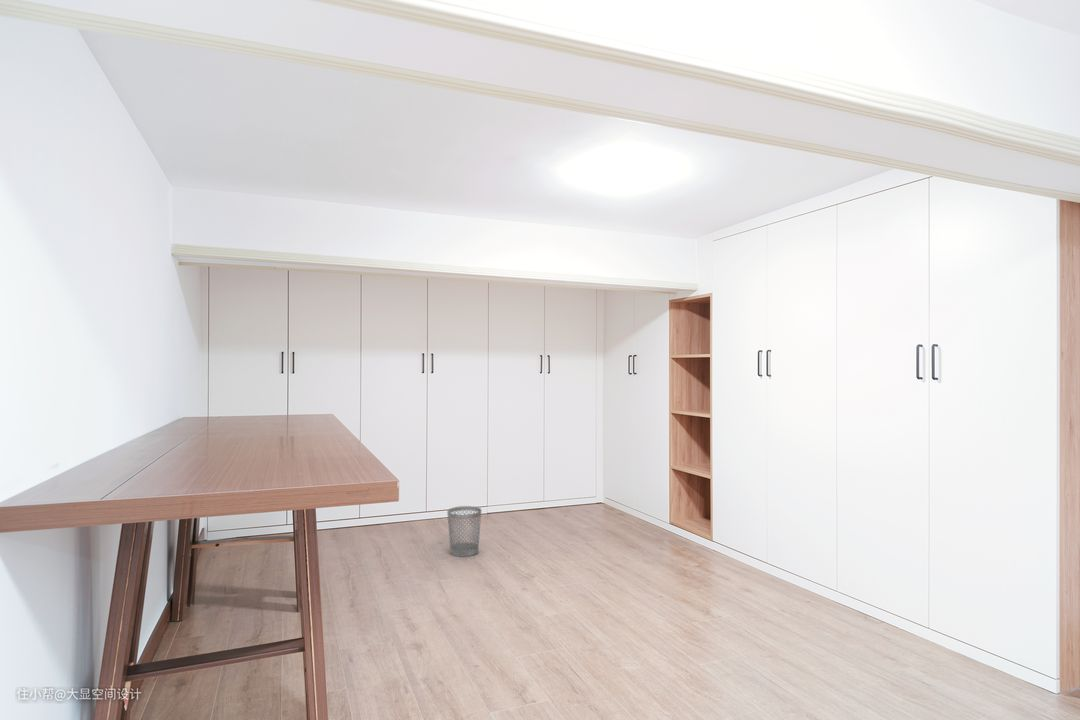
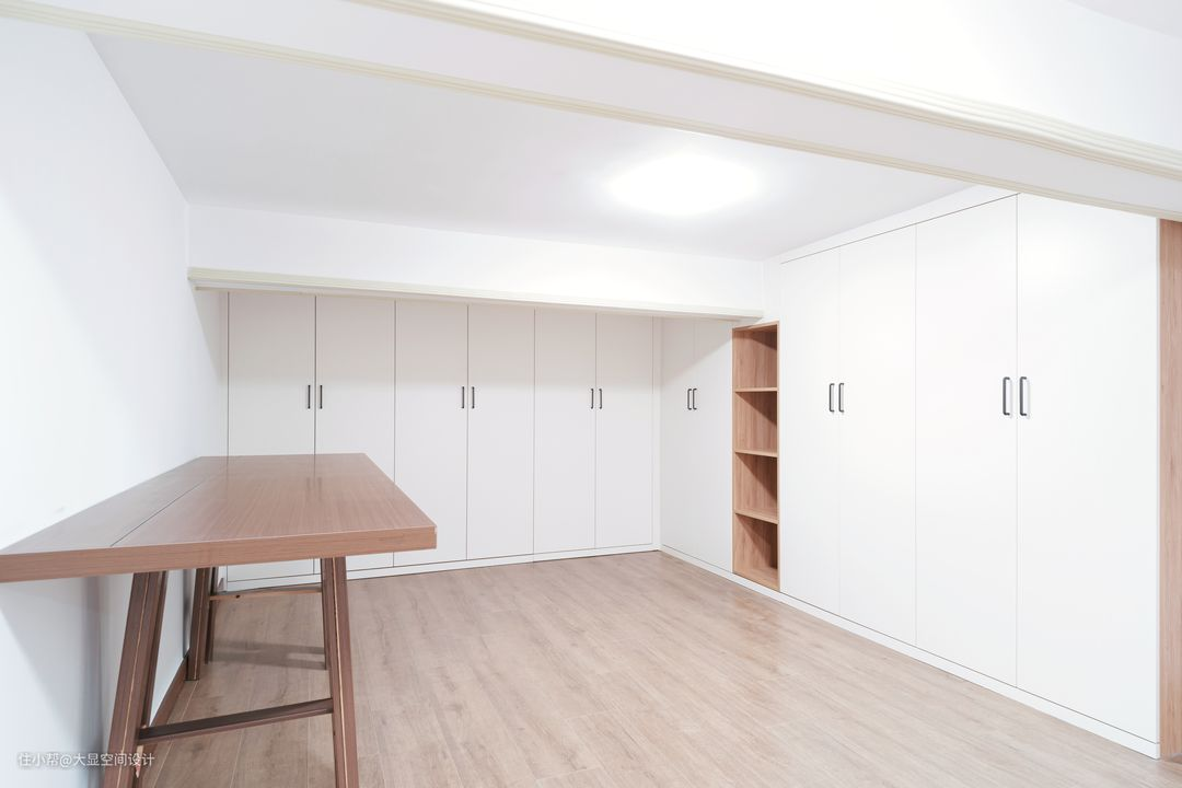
- wastebasket (464, 531)
